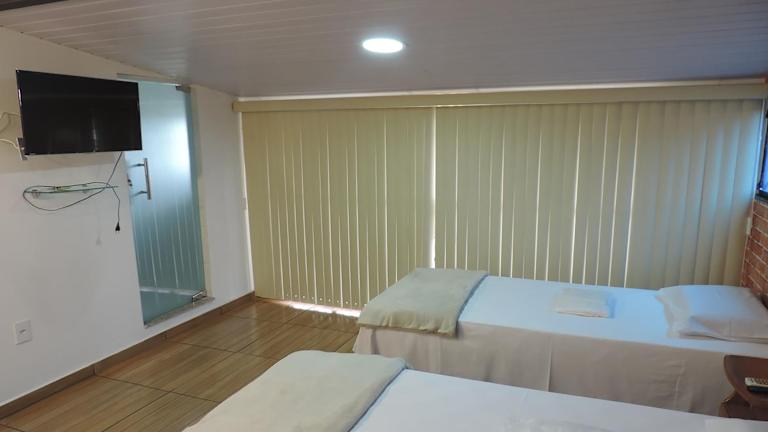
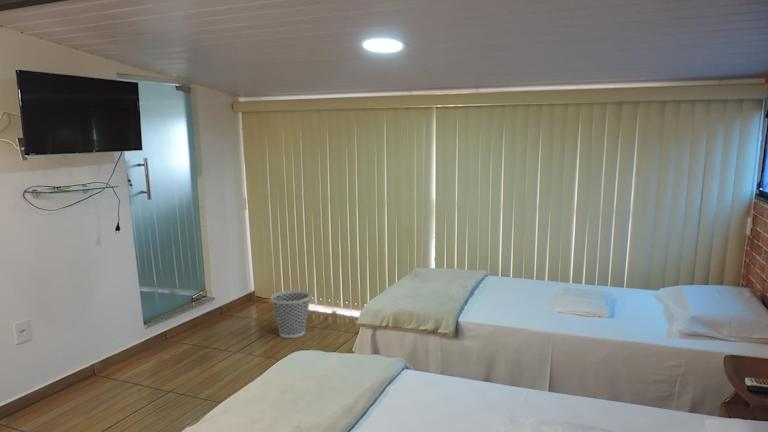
+ wastebasket (291, 314)
